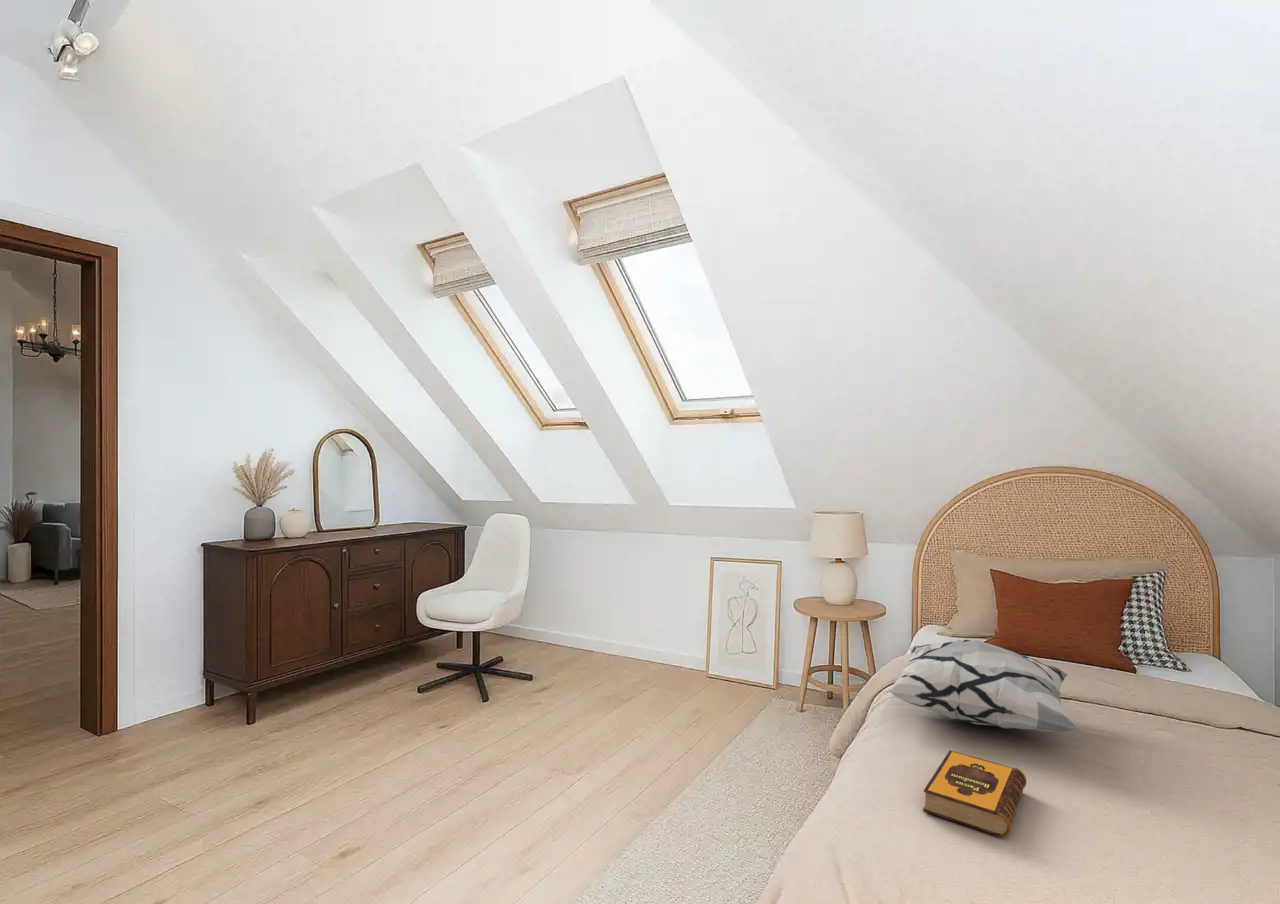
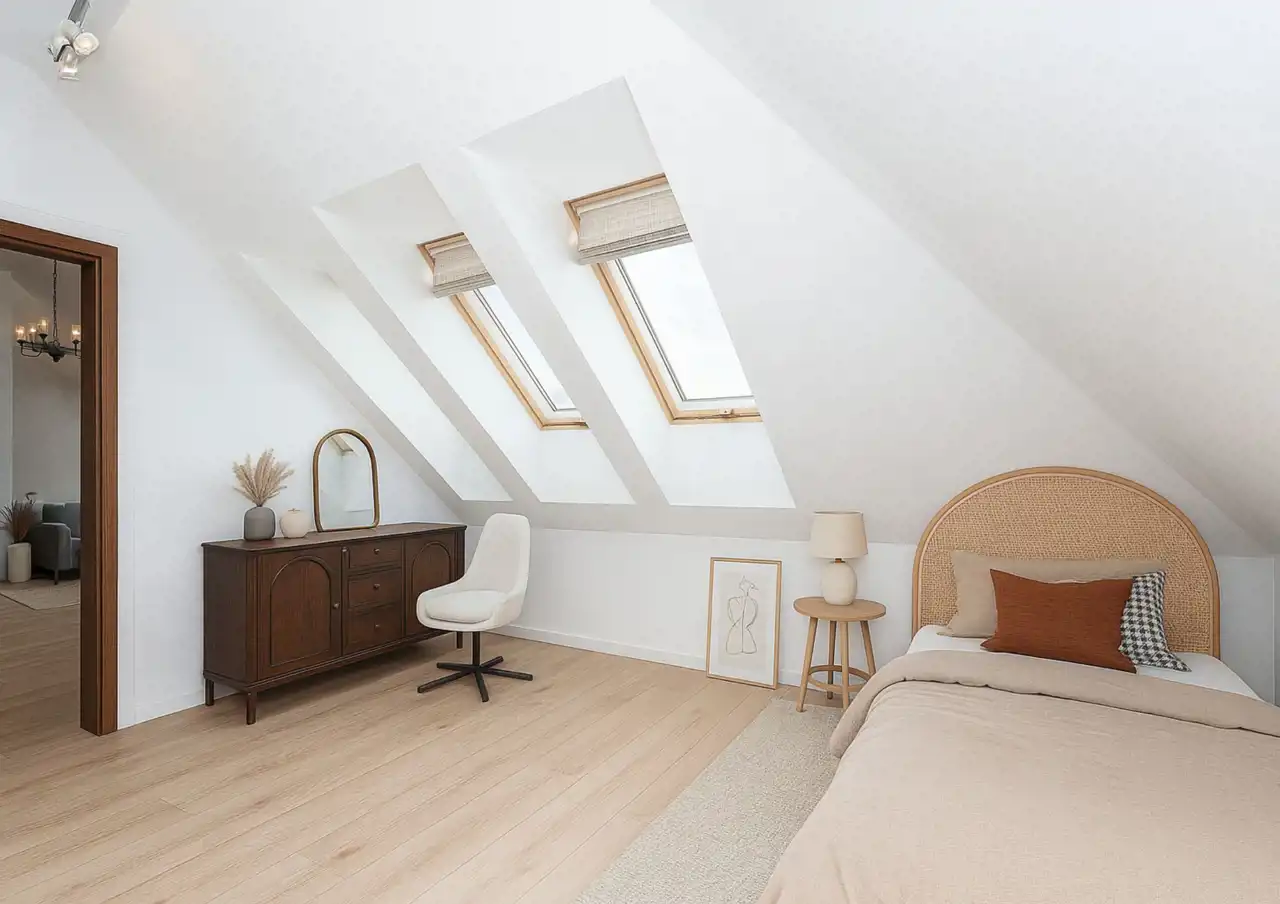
- hardback book (976, 791)
- decorative pillow (981, 681)
